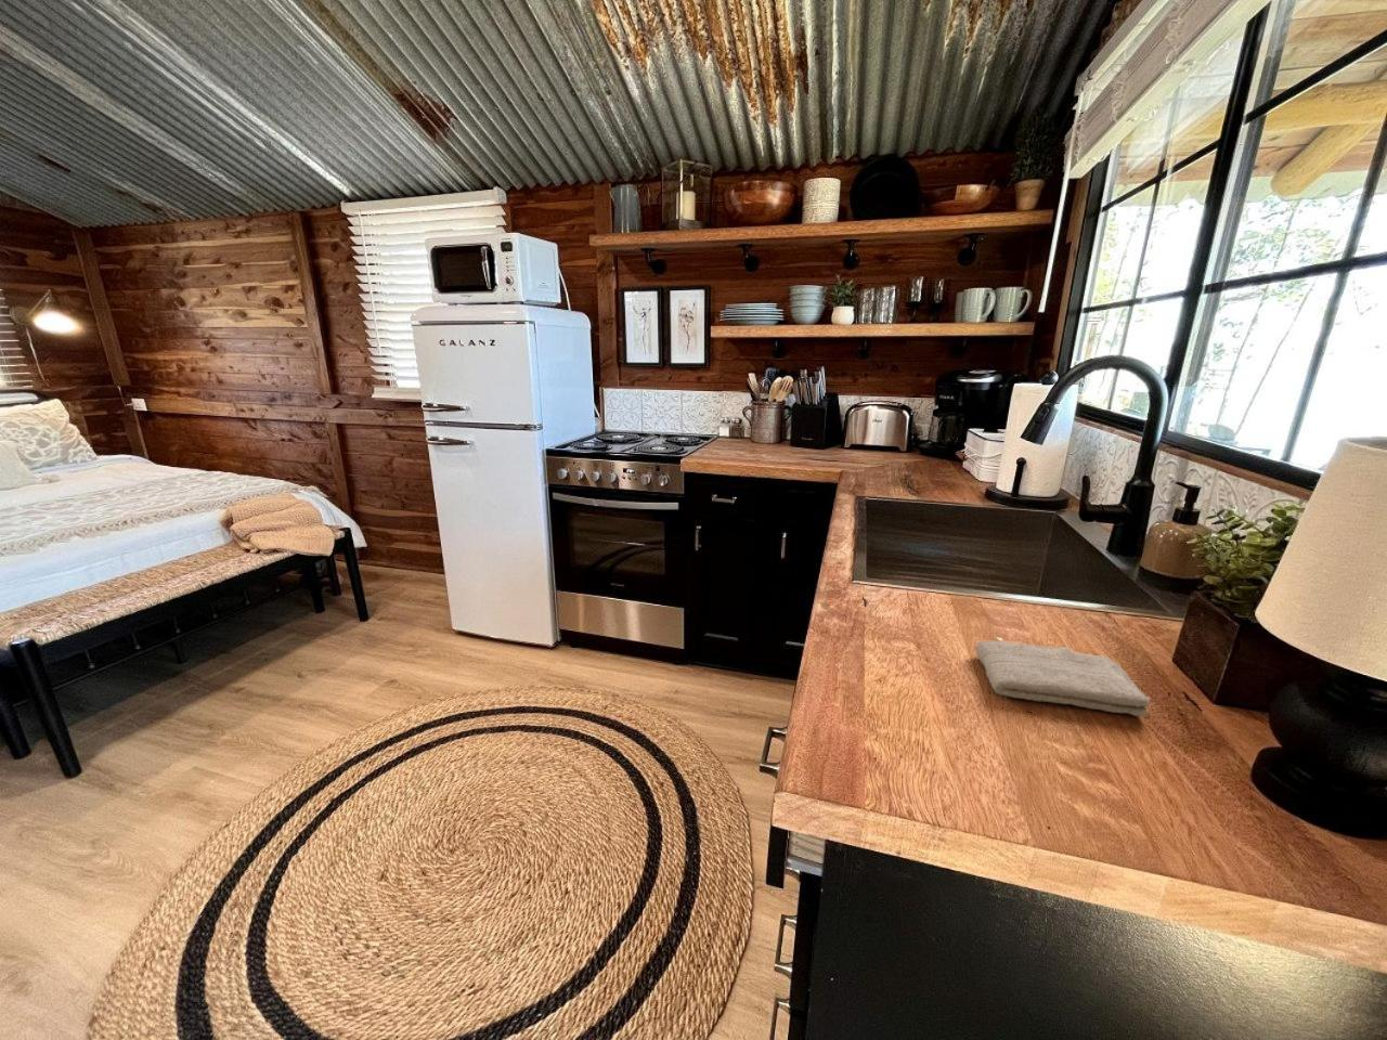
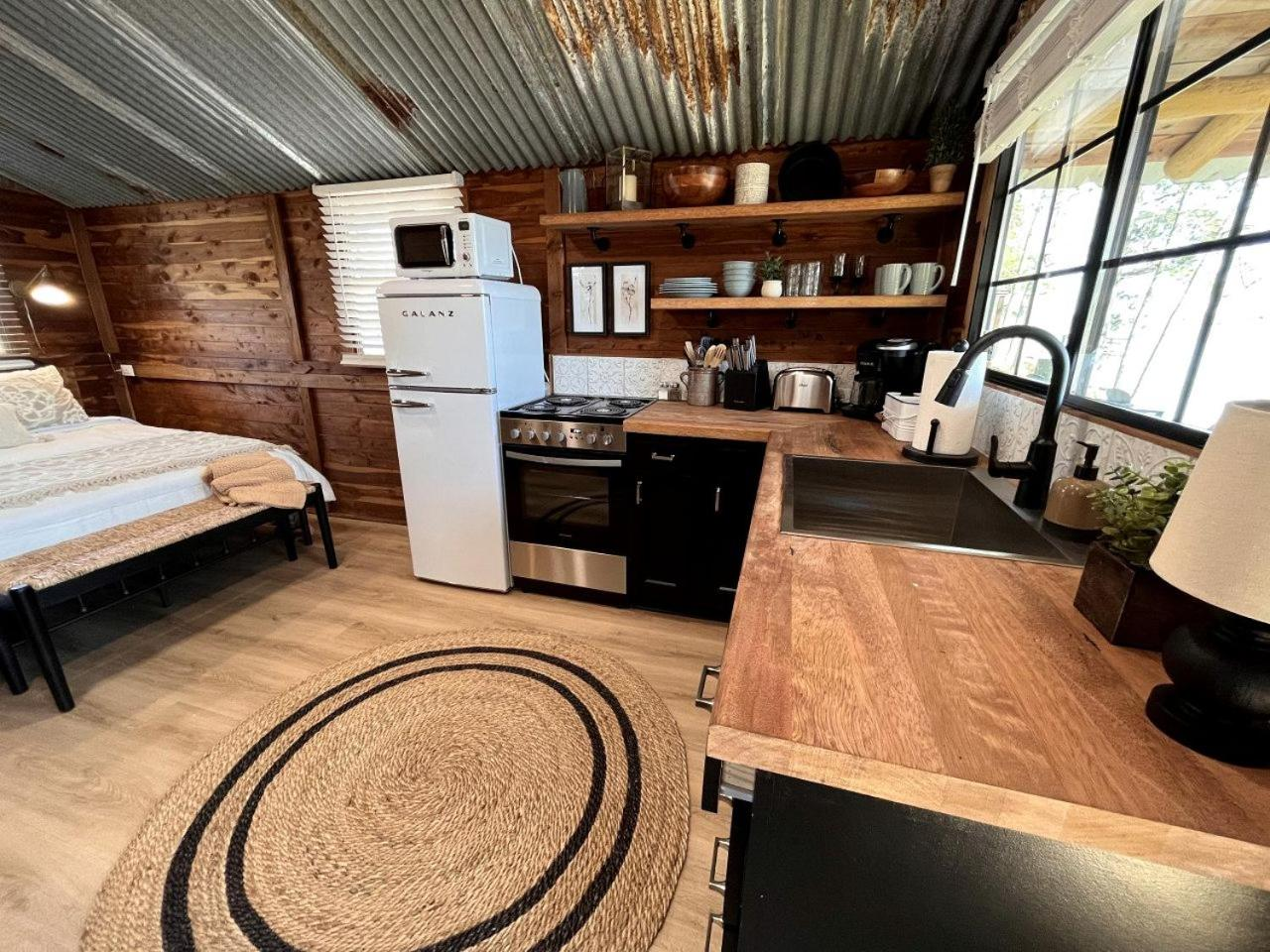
- washcloth (1055, 674)
